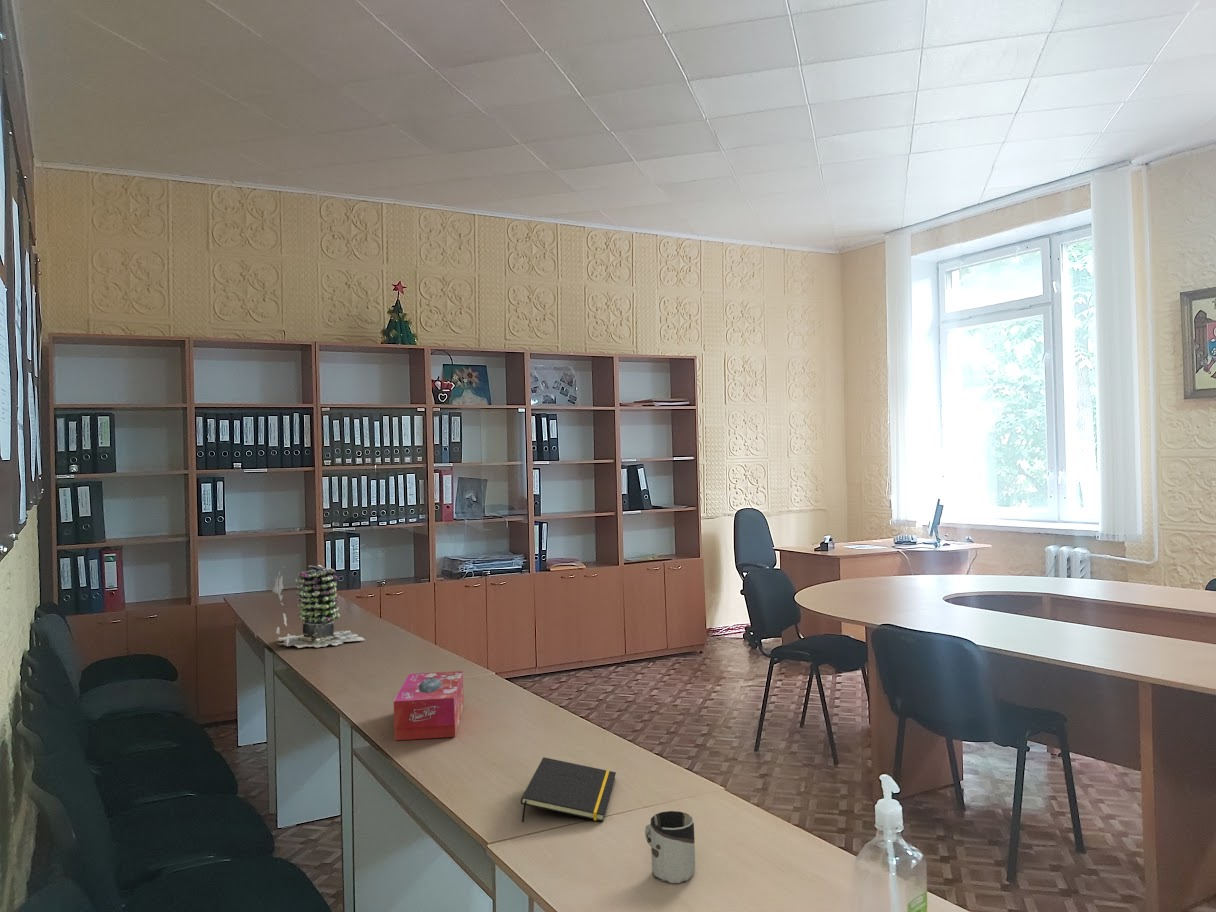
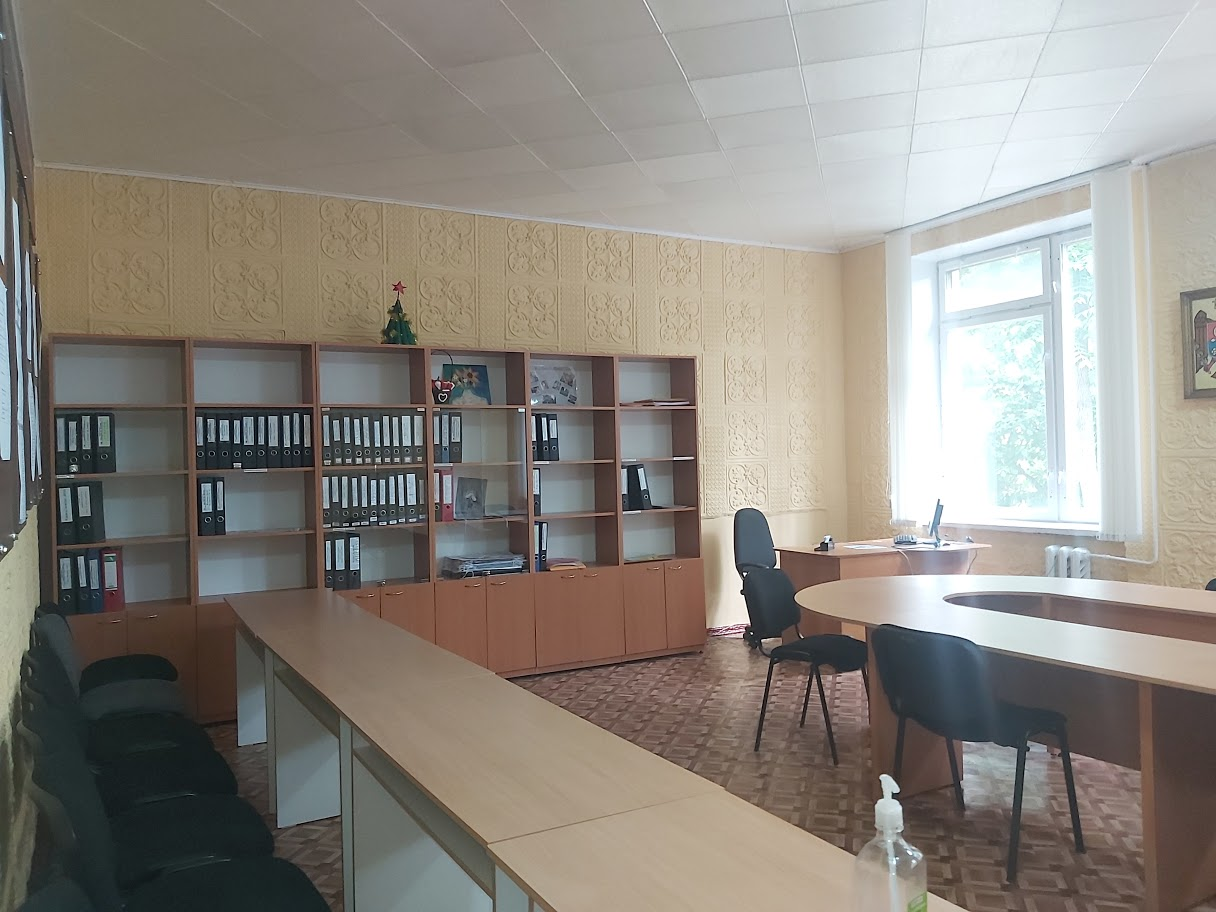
- succulent plant (320, 600)
- tissue box (430, 703)
- notepad (571, 787)
- cup (667, 843)
